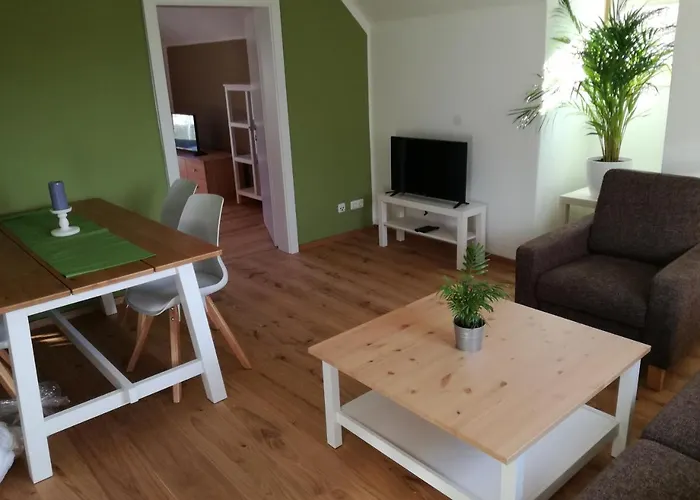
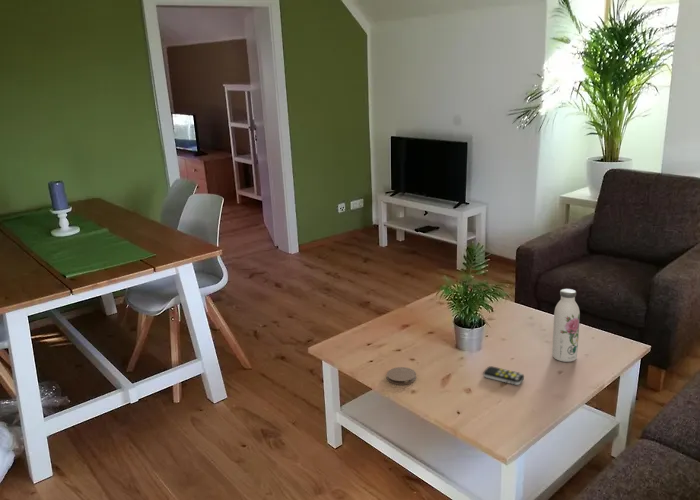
+ coaster (401, 375)
+ remote control (503, 375)
+ water bottle (566, 324)
